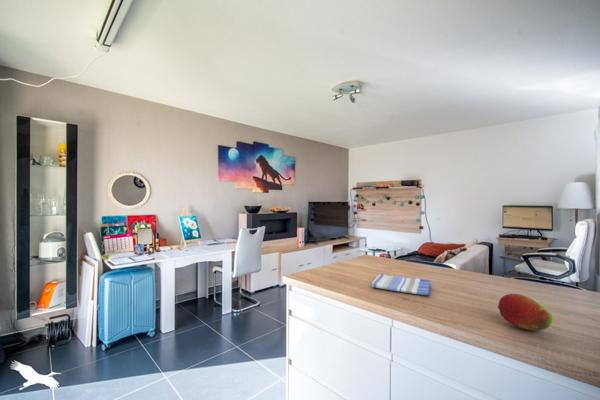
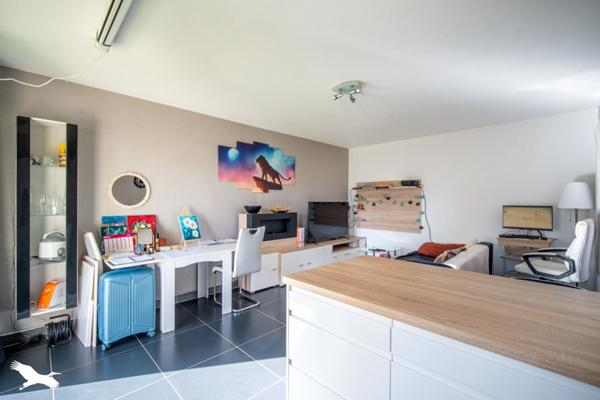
- dish towel (401, 283)
- fruit (523, 311)
